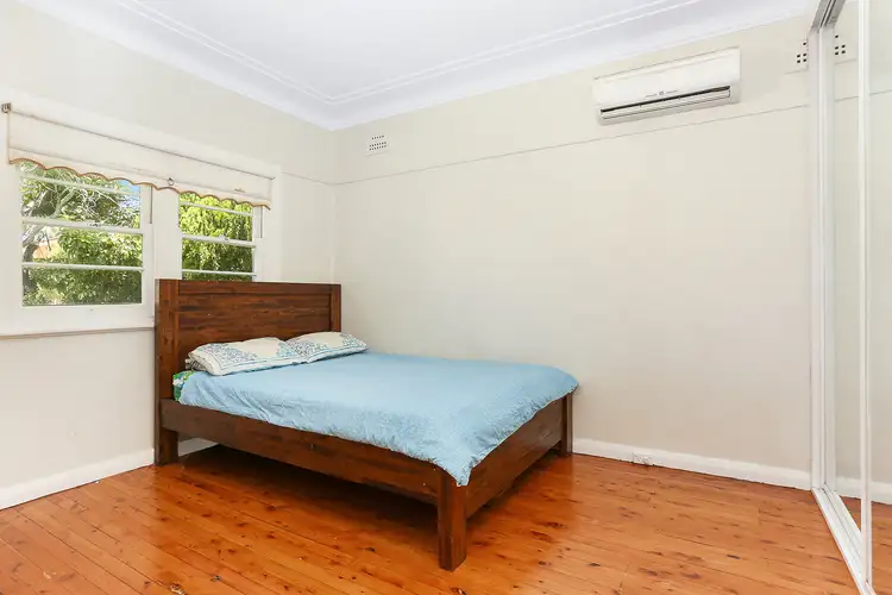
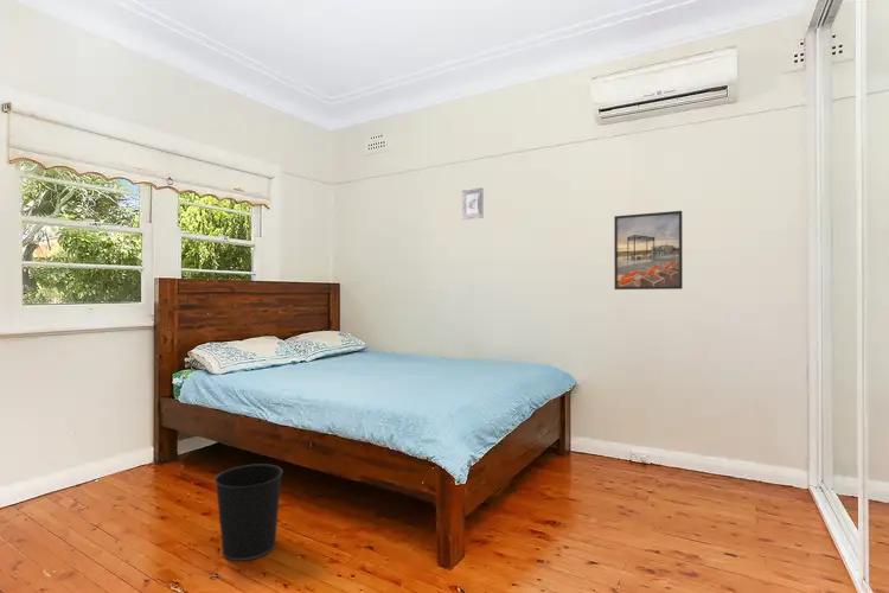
+ wastebasket (249, 511)
+ picture frame (472, 203)
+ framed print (647, 251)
